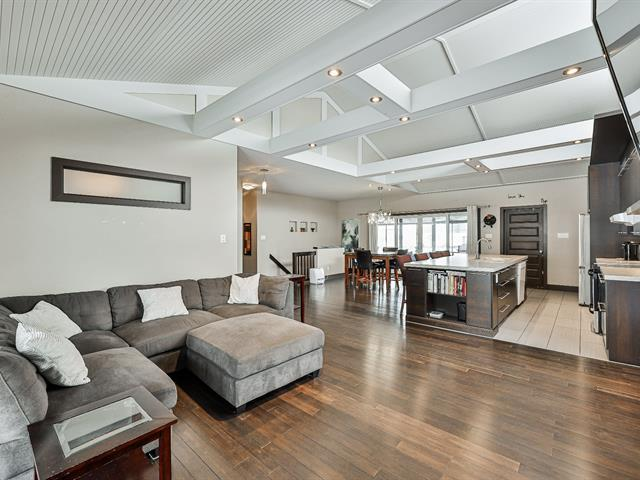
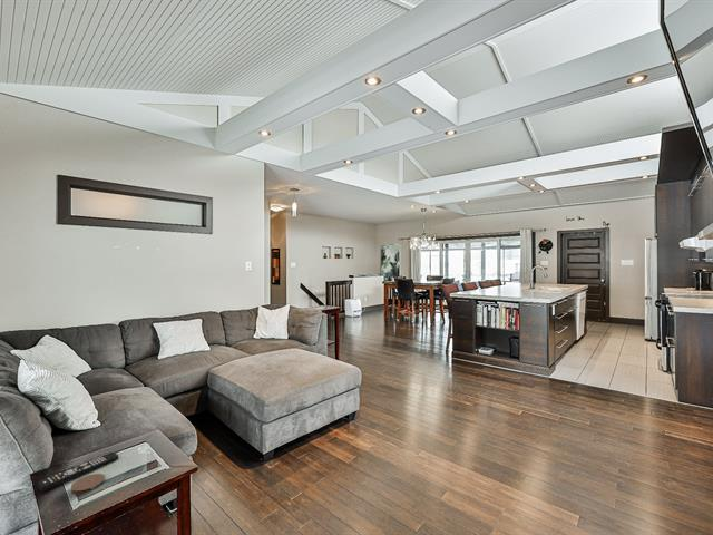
+ remote control (80, 469)
+ coaster (88, 483)
